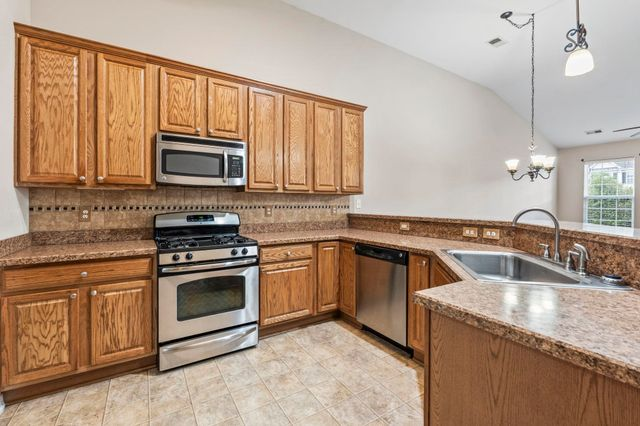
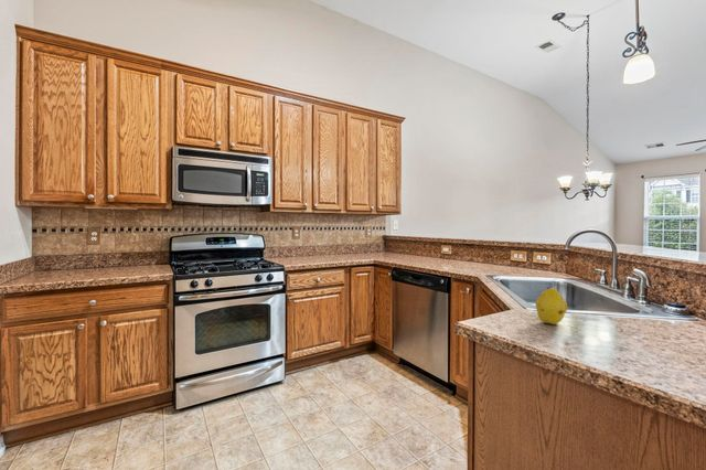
+ fruit (550, 305)
